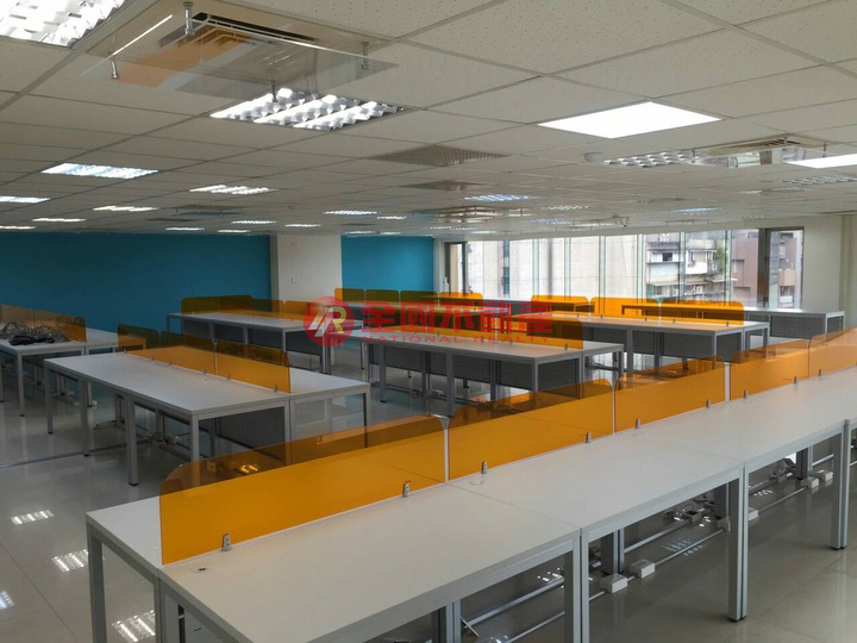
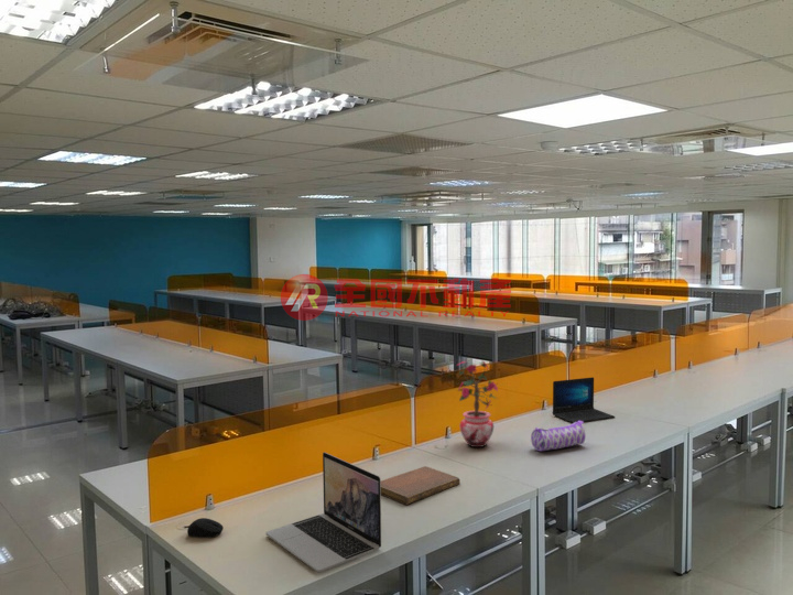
+ pencil case (557, 435)
+ laptop (324, 507)
+ computer mouse (205, 527)
+ potted plant (477, 401)
+ laptop (583, 399)
+ notebook (416, 484)
